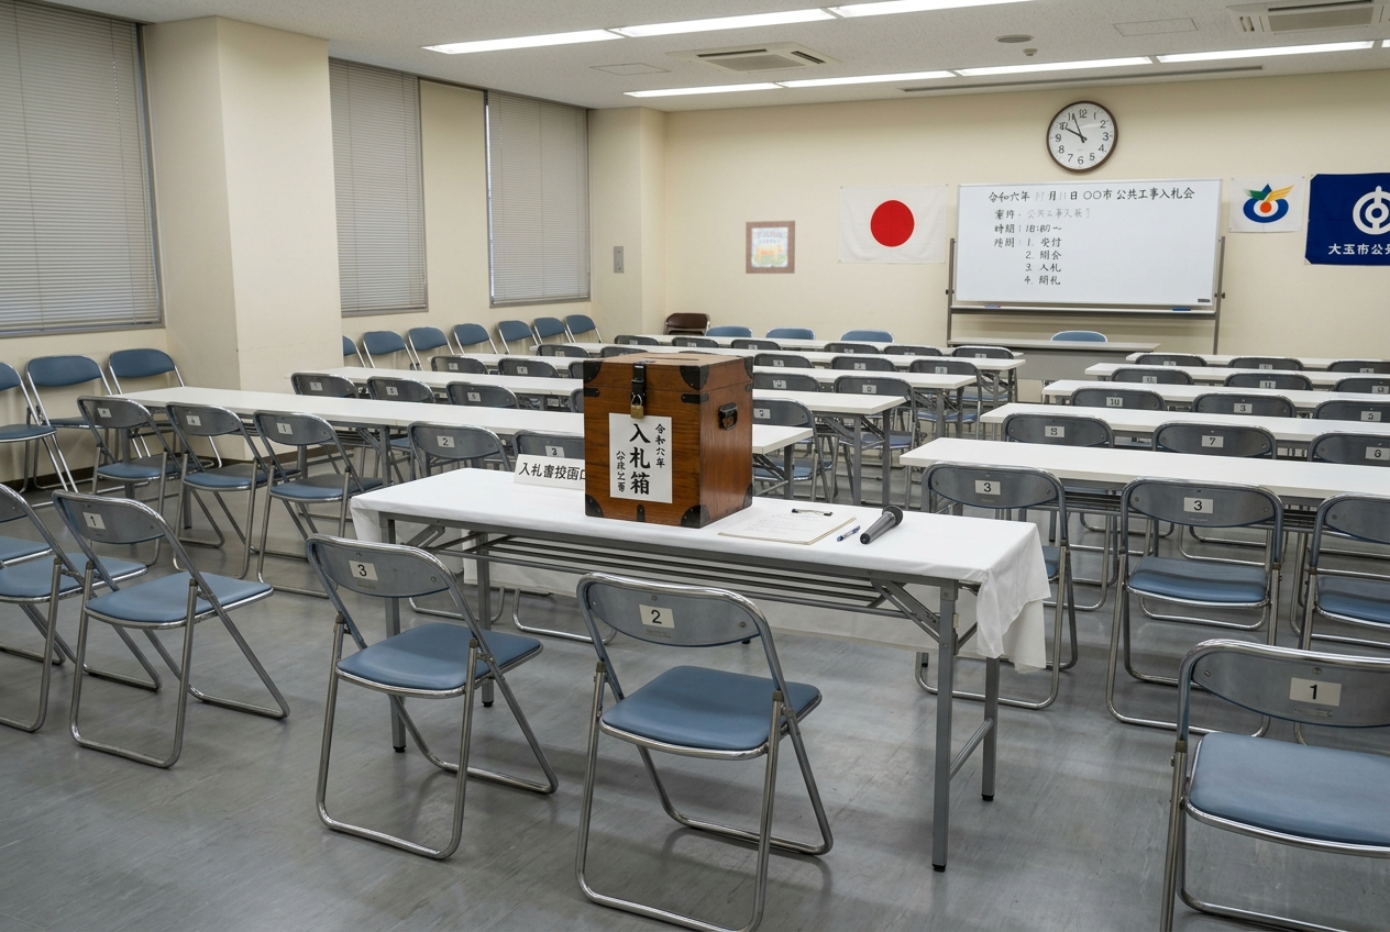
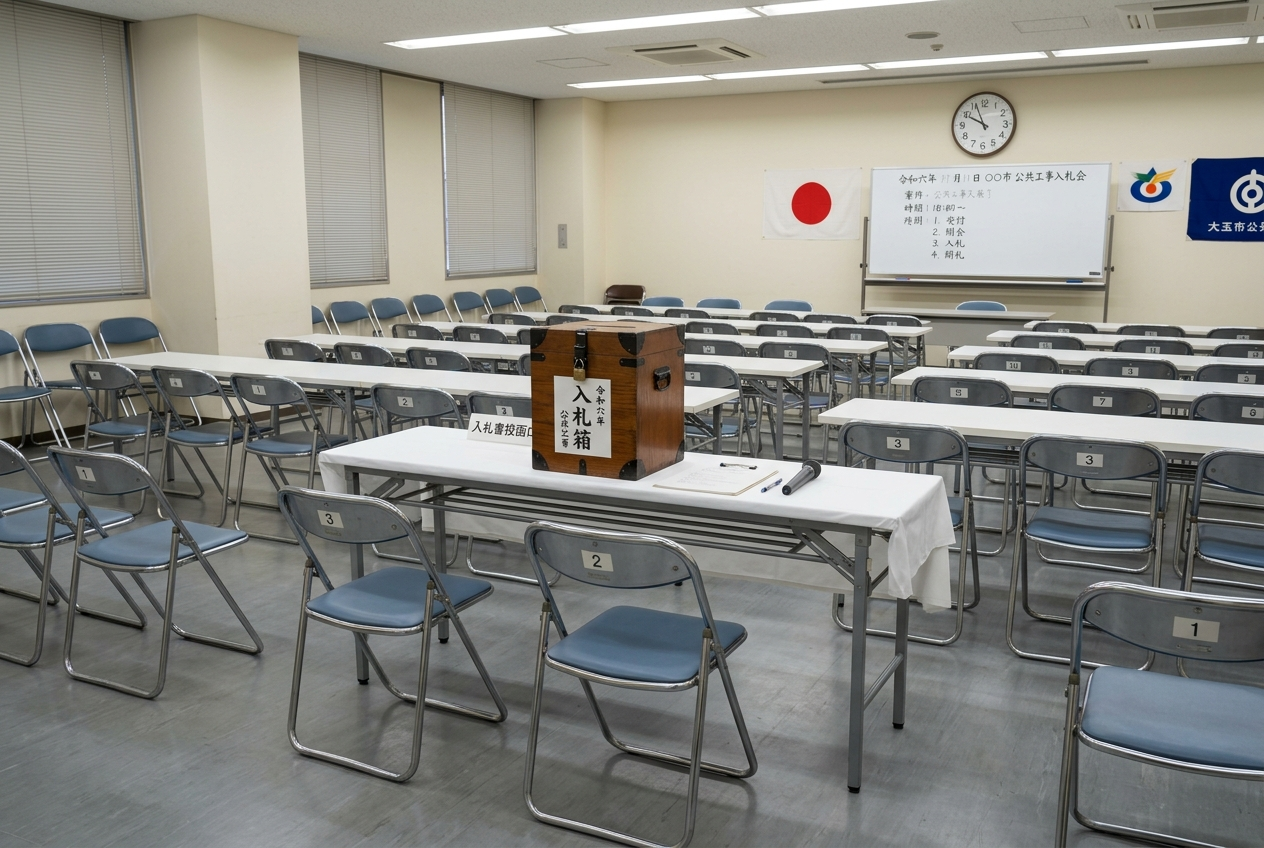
- wall art (770, 247)
